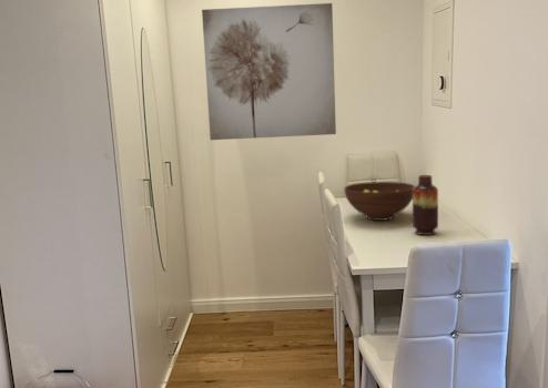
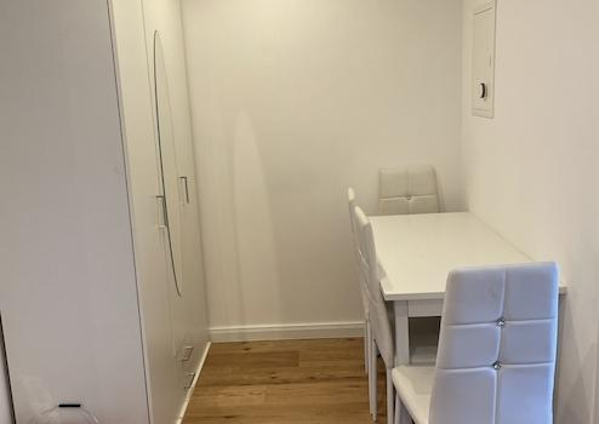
- wall art (270, 72)
- fruit bowl (379, 202)
- vase (425, 204)
